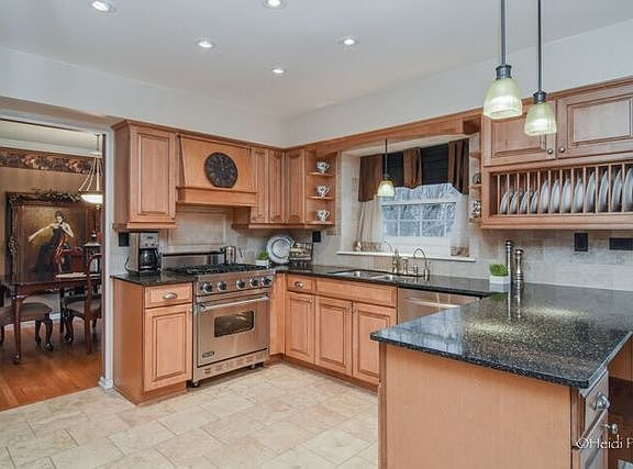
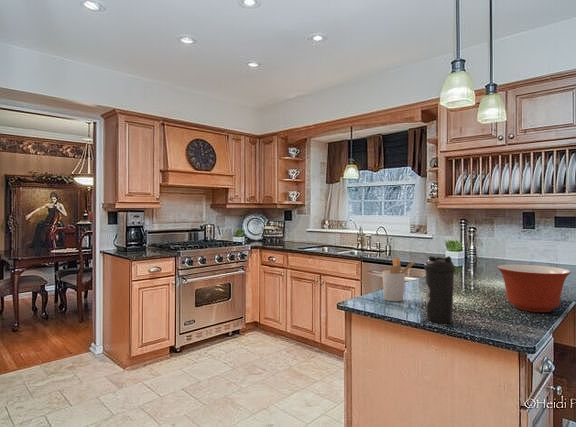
+ utensil holder (399, 279)
+ mixing bowl (532, 288)
+ water bottle (439, 287)
